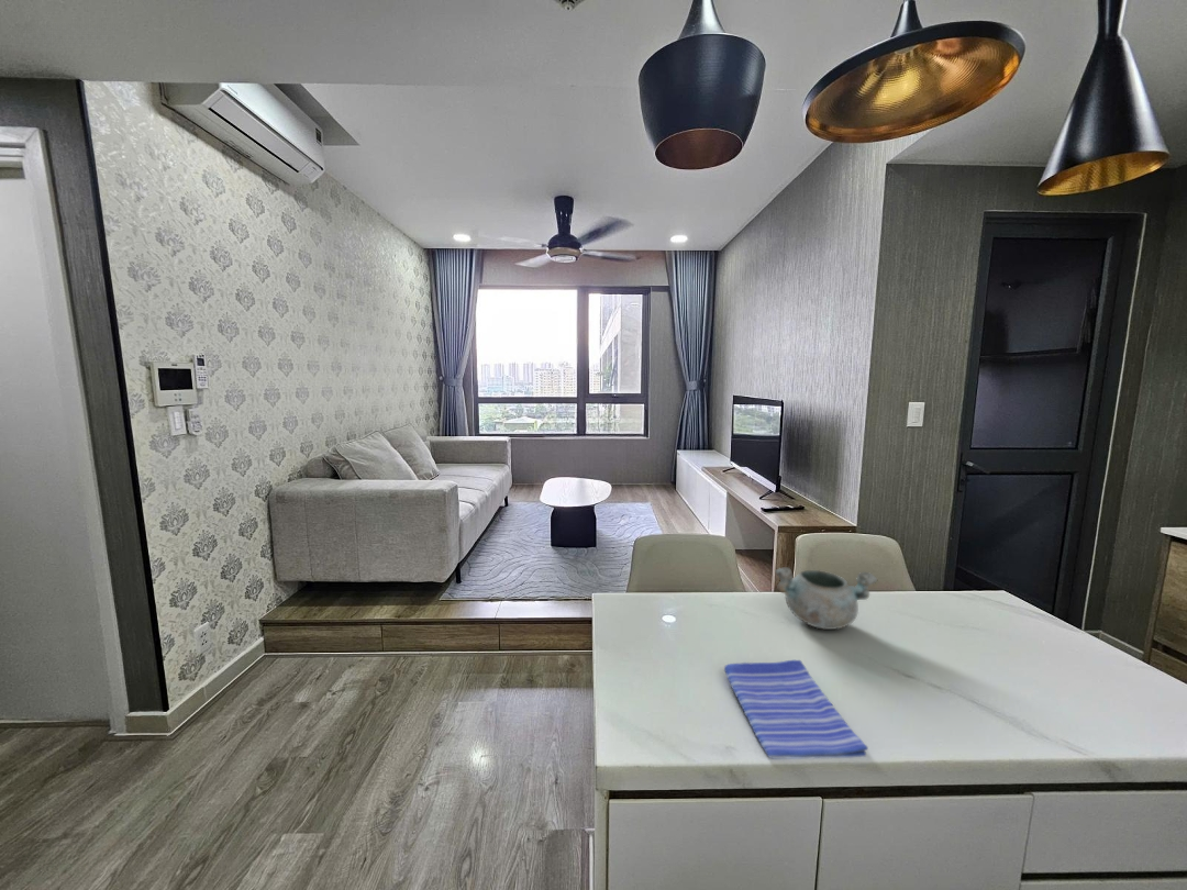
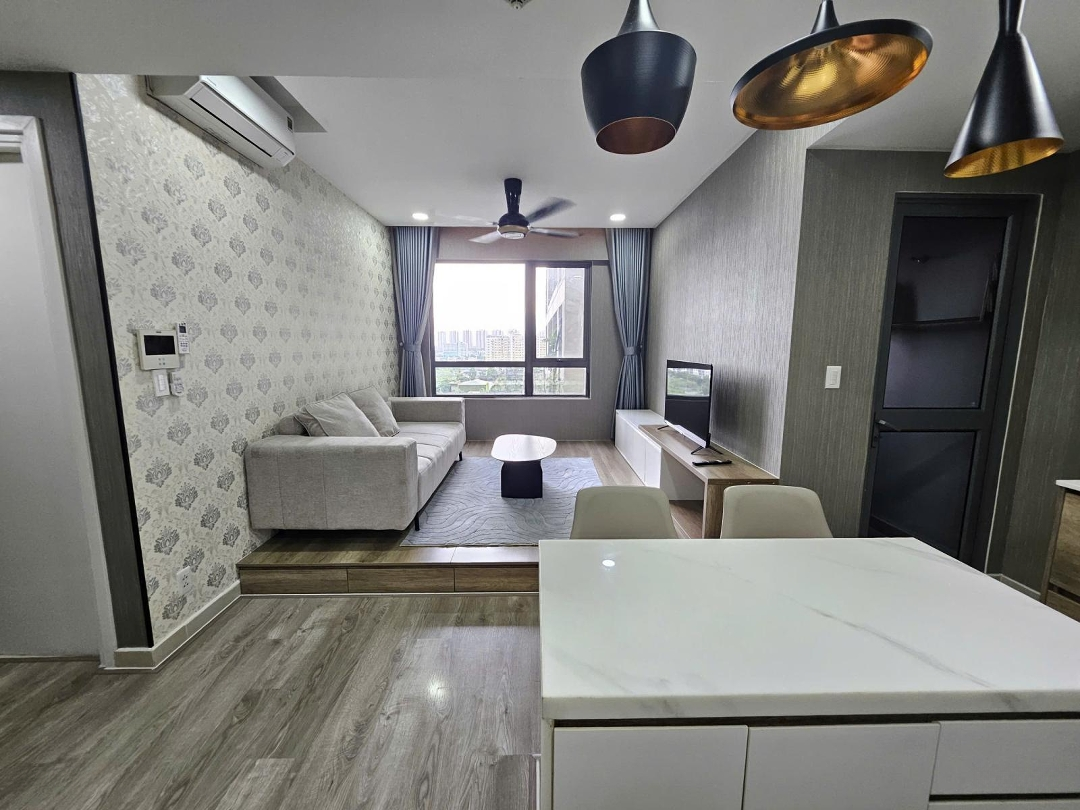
- decorative bowl (822, 594)
- dish towel (786, 702)
